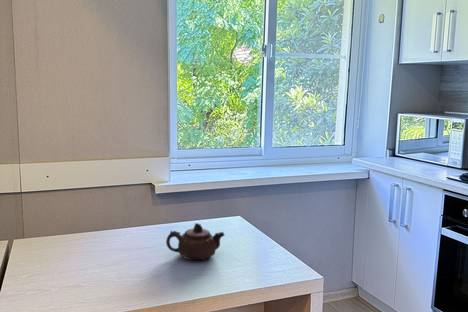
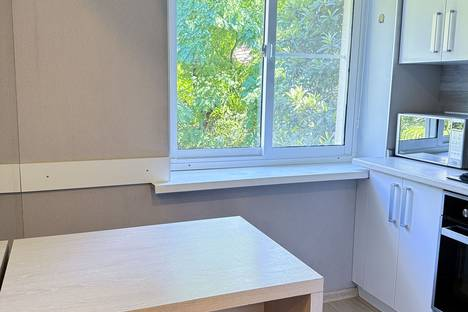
- teapot (195, 239)
